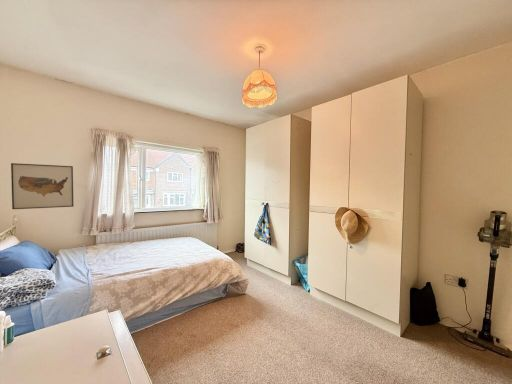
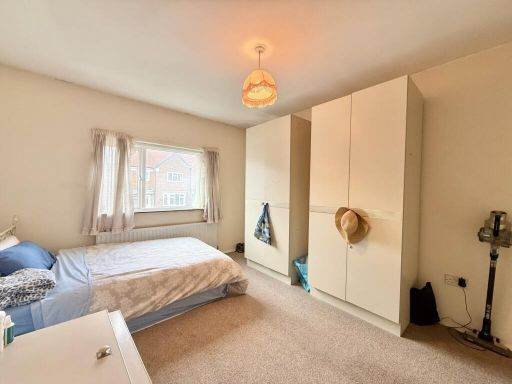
- wall art (44, 186)
